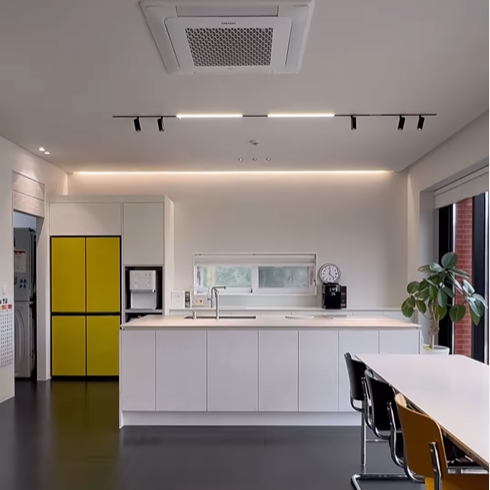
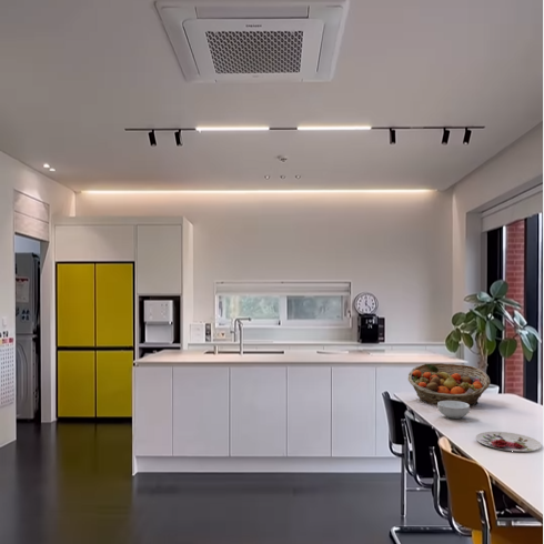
+ cereal bowl (453, 410)
+ fruit basket (447, 384)
+ plate (507, 440)
